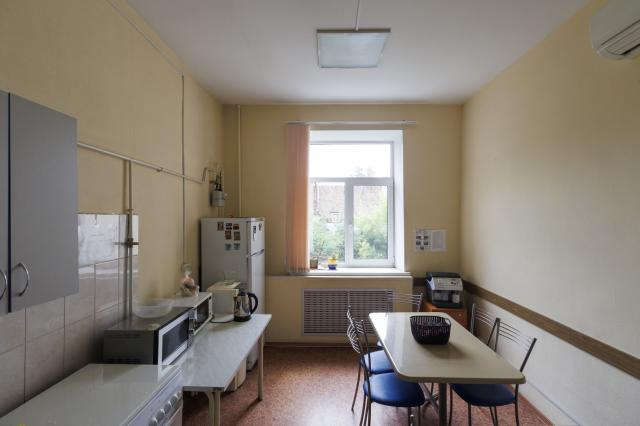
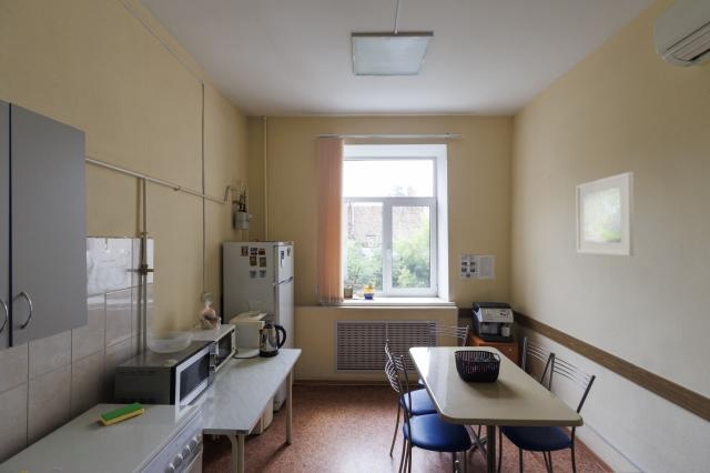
+ dish sponge (122, 413)
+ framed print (601, 217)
